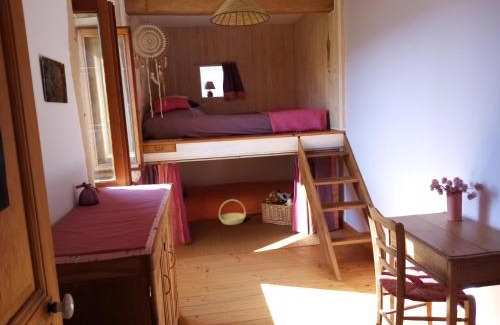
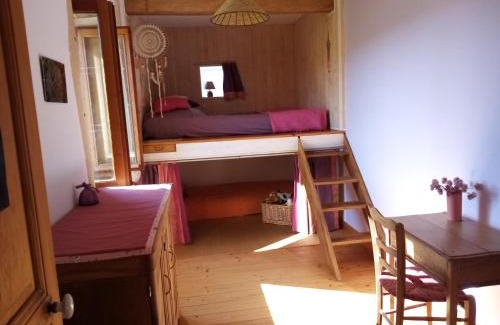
- basket (232, 213)
